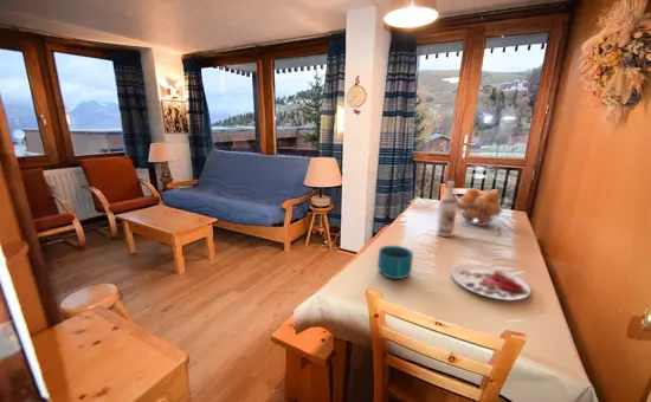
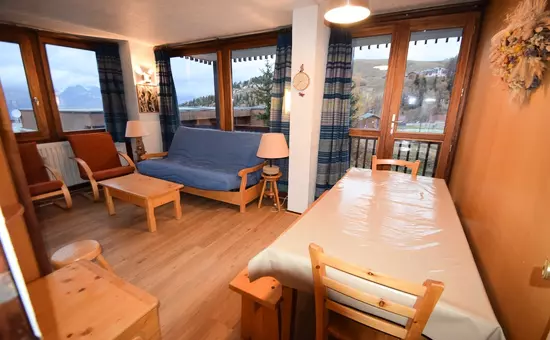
- cup (395, 265)
- fruit basket (478, 206)
- plate (488, 279)
- wine bottle (447, 208)
